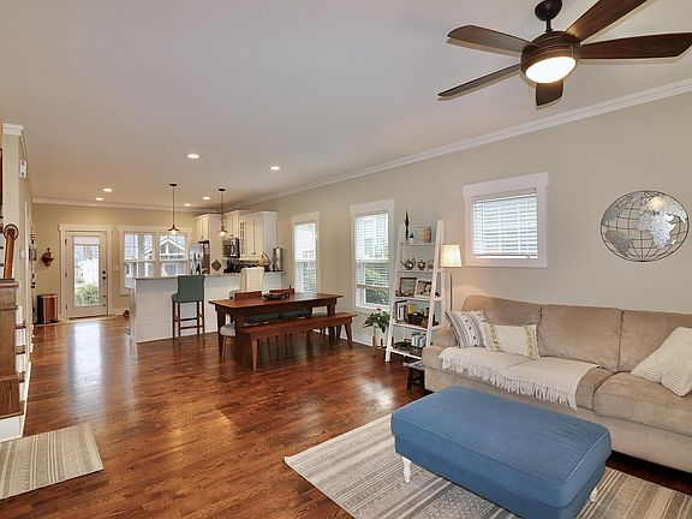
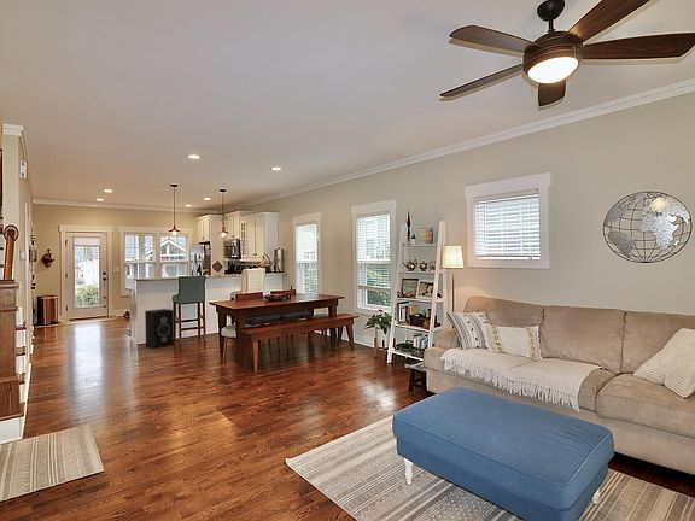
+ speaker (159, 327)
